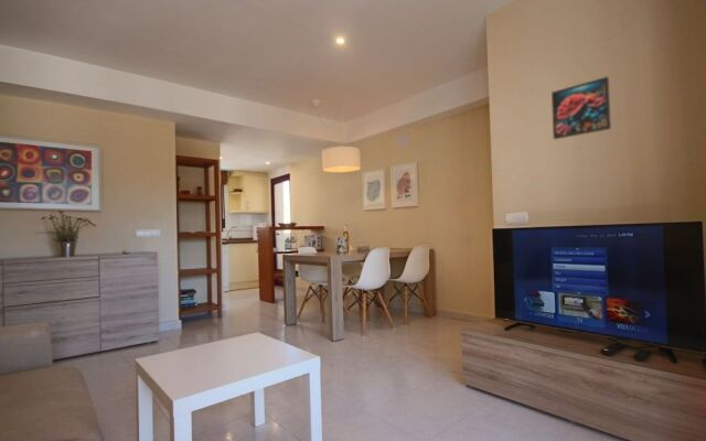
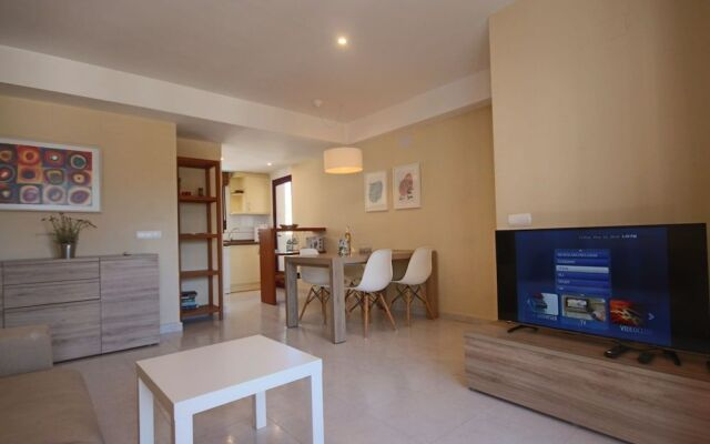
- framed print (579, 109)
